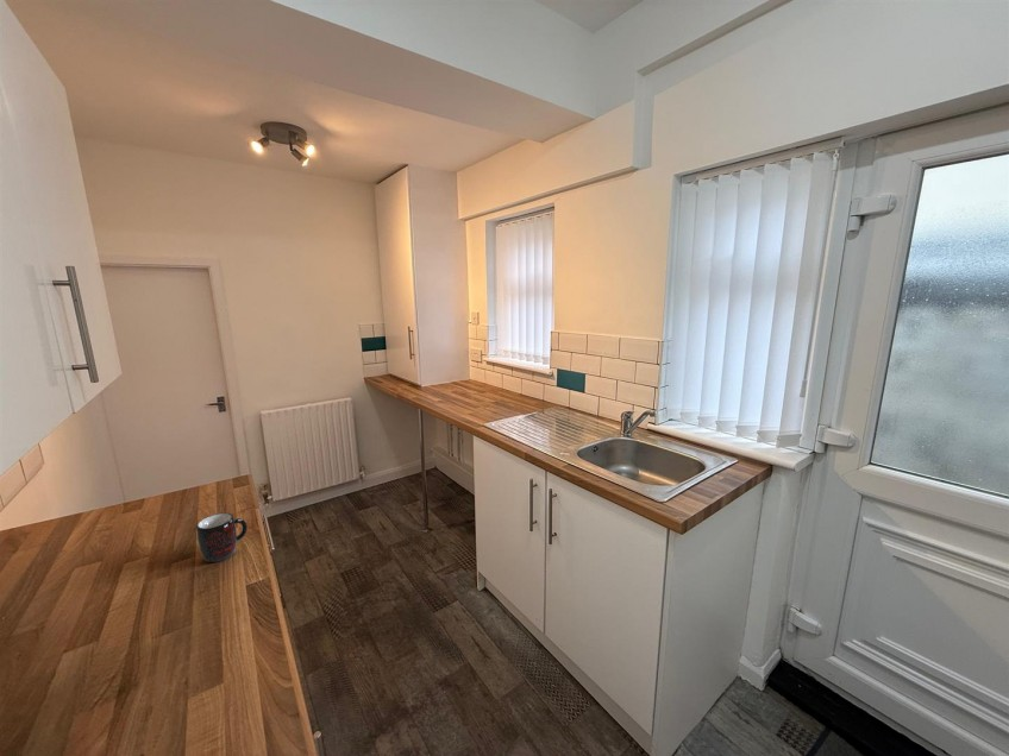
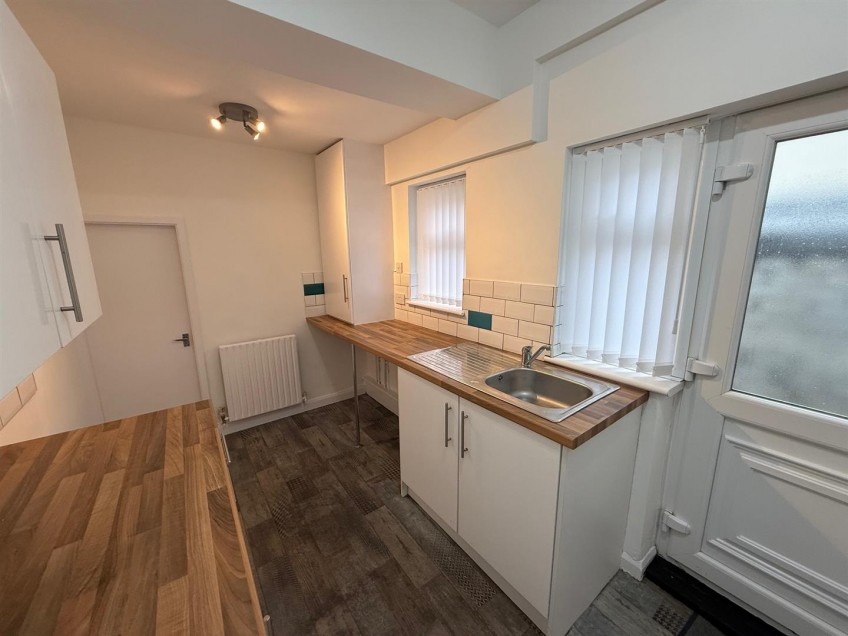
- mug (224, 535)
